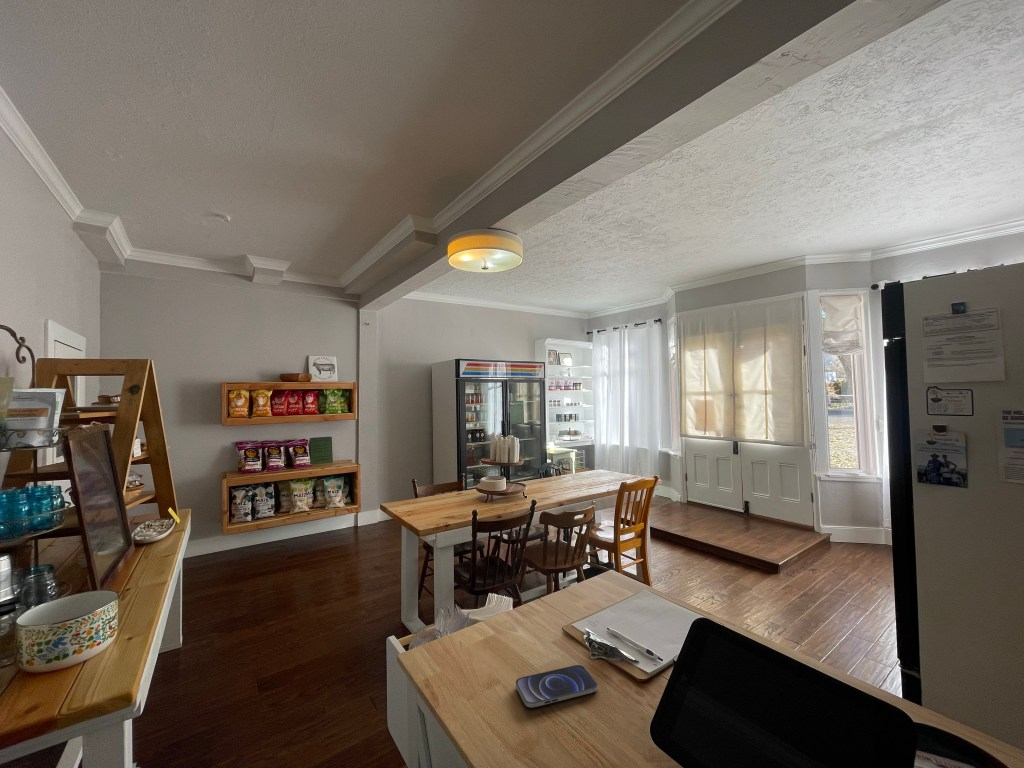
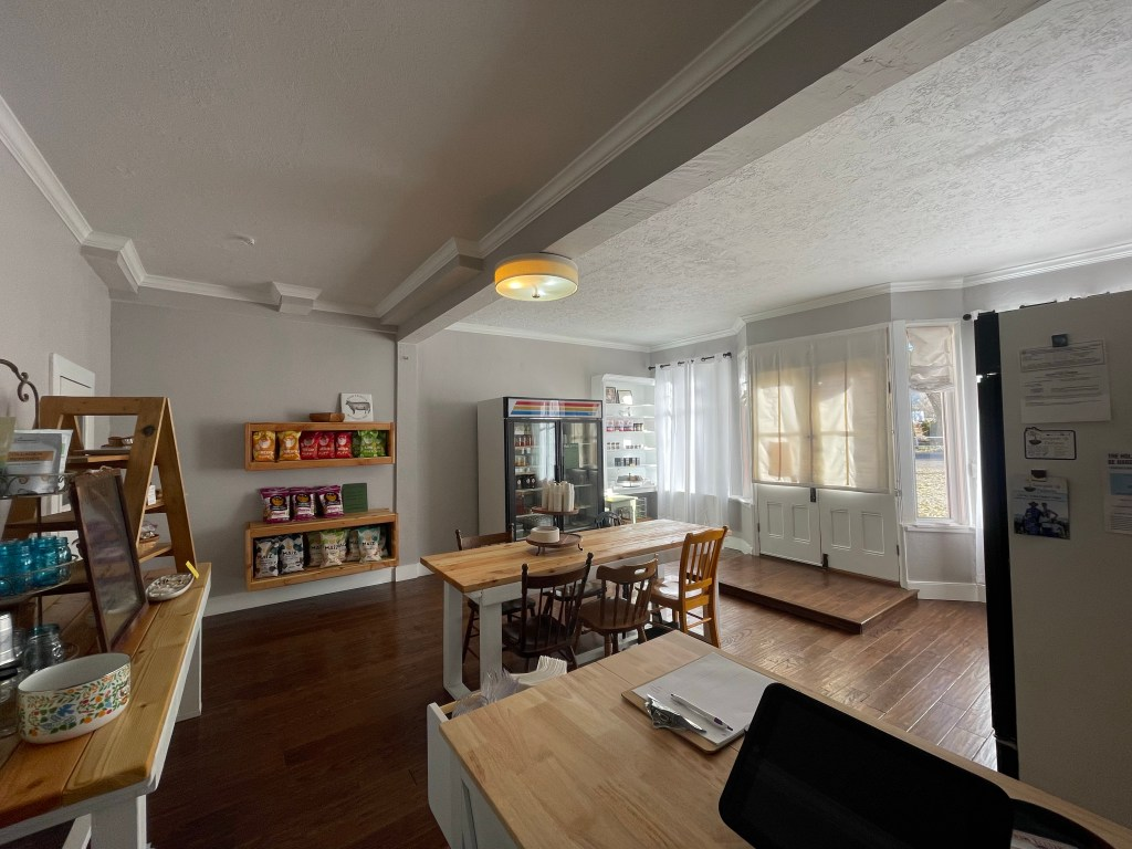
- smartphone (556, 685)
